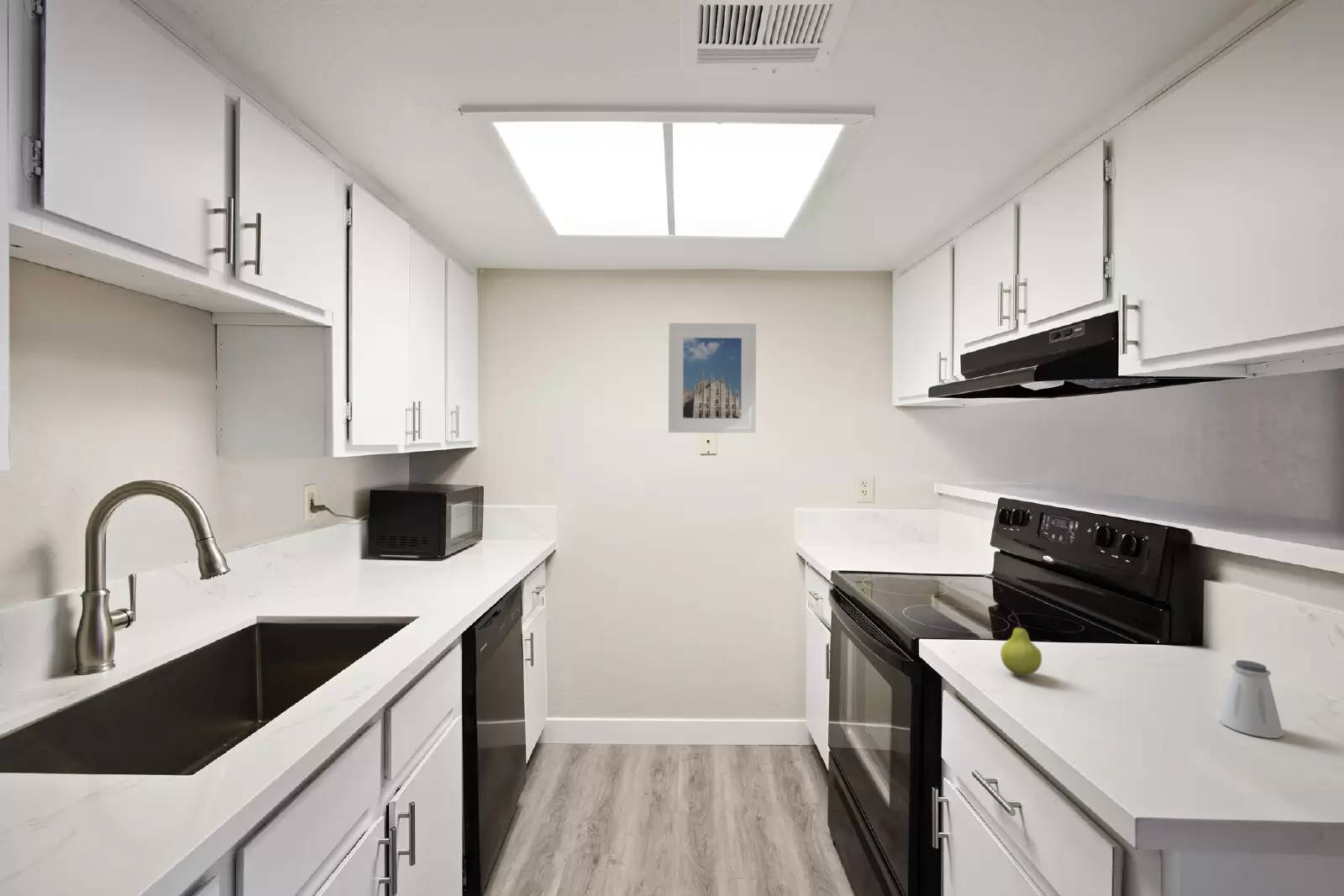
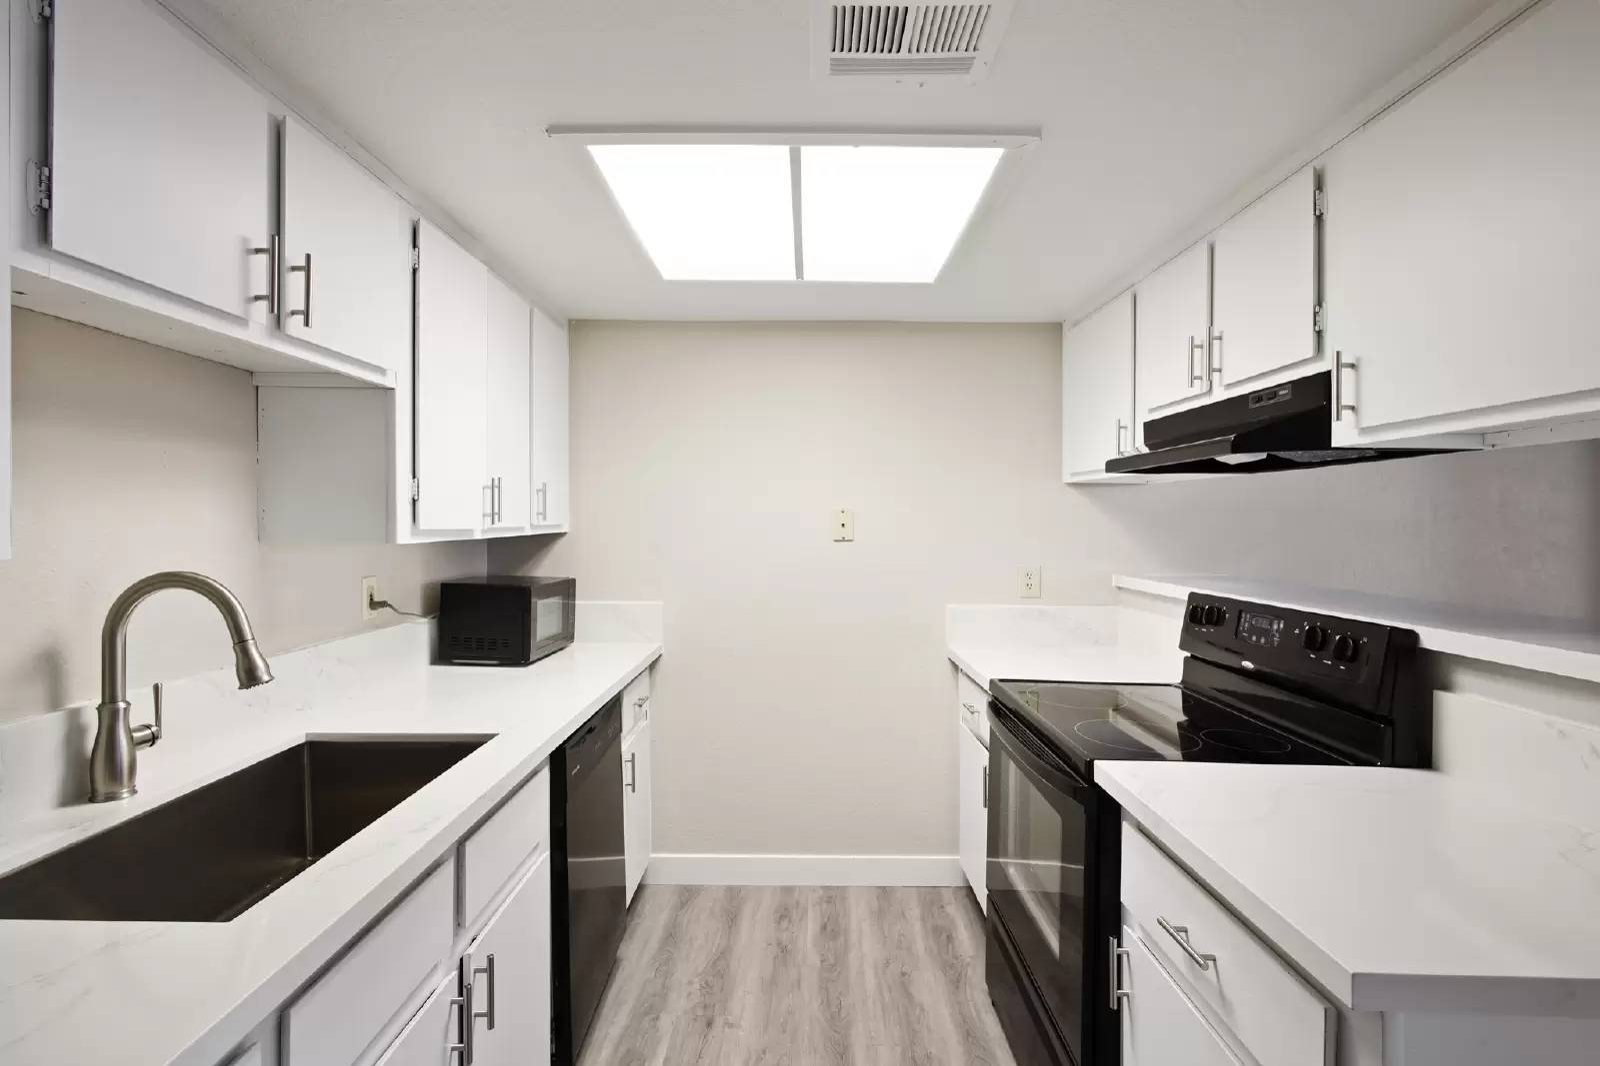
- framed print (711, 378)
- fruit (1021, 643)
- saltshaker (1250, 695)
